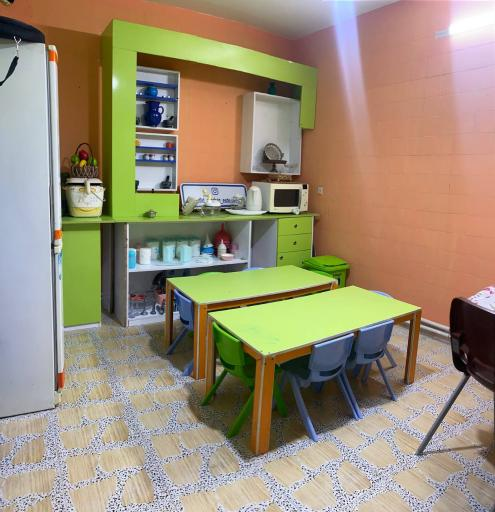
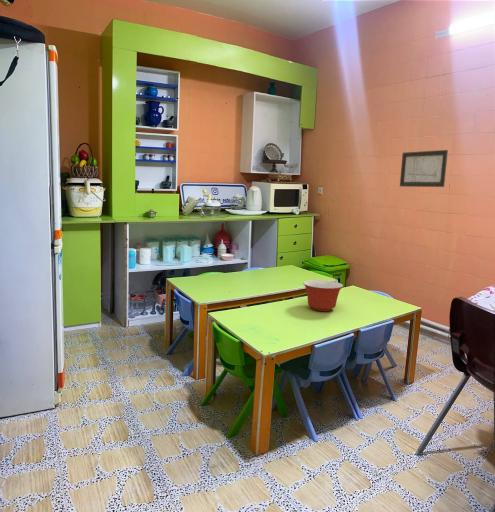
+ mixing bowl (322, 296)
+ wall art (422, 169)
